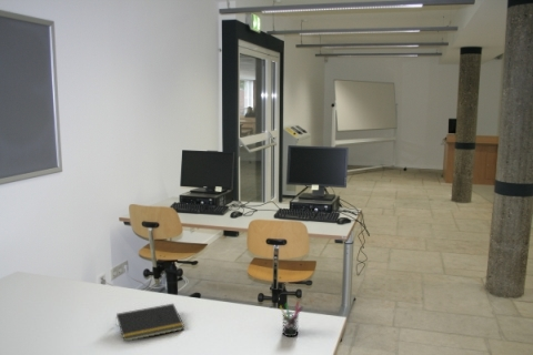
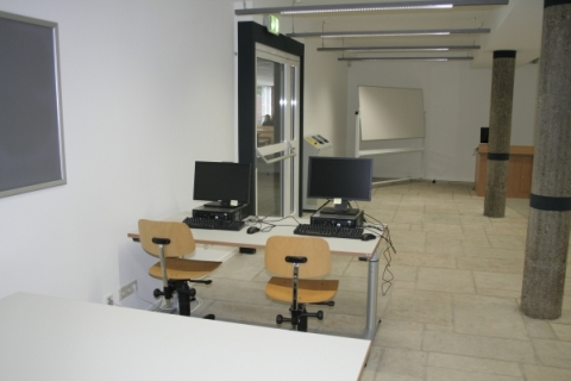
- notepad (150, 321)
- pen holder (290, 316)
